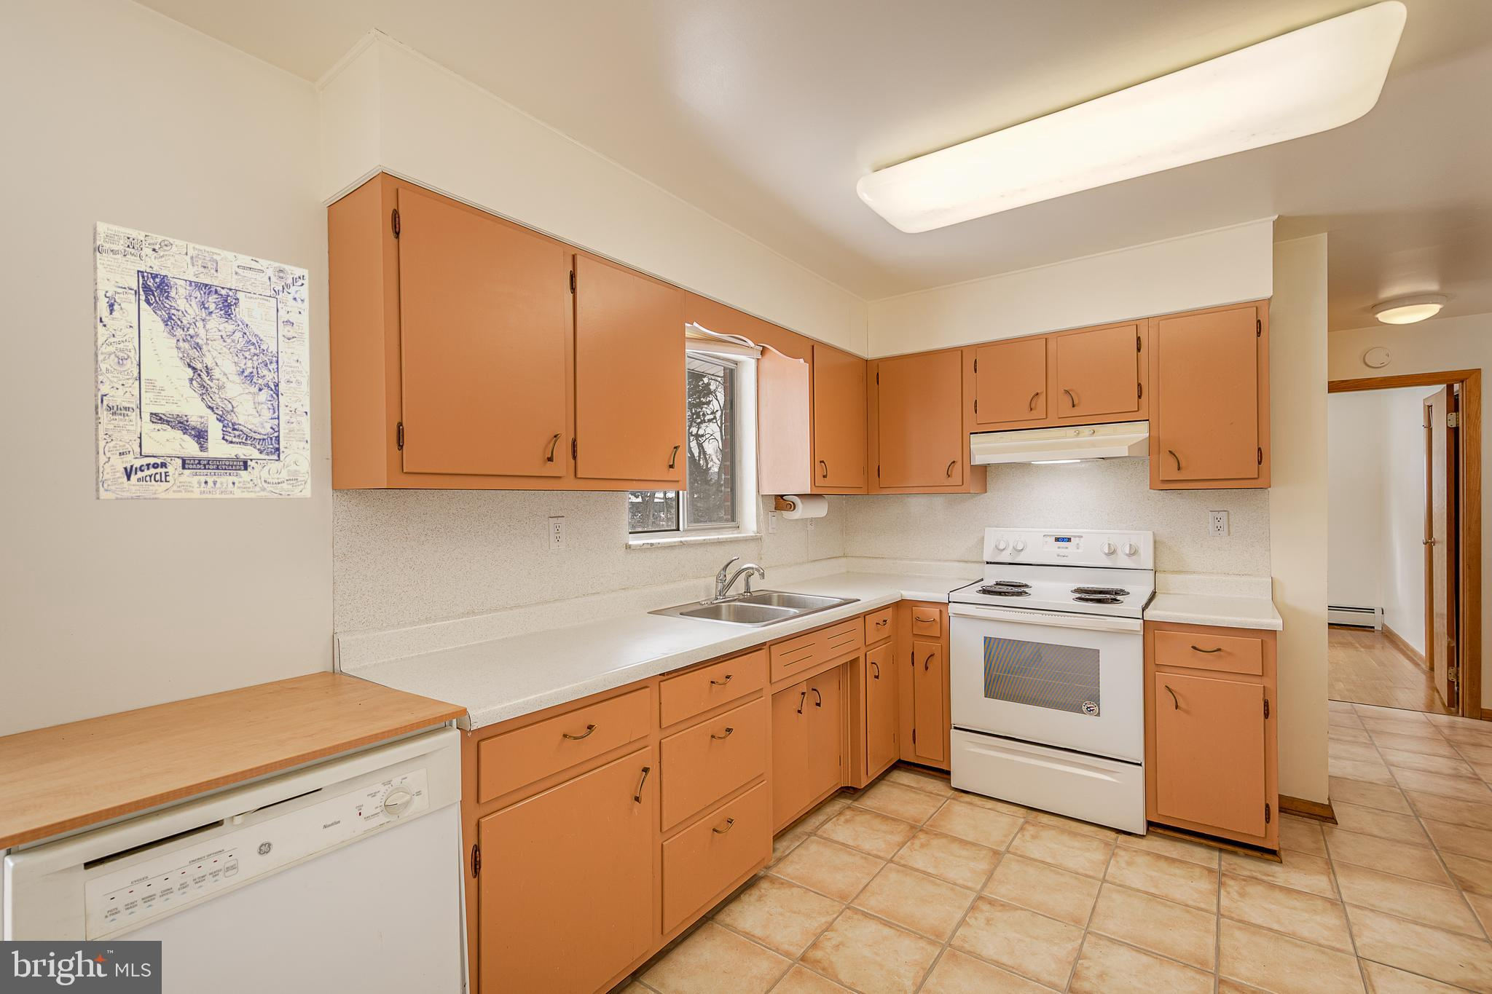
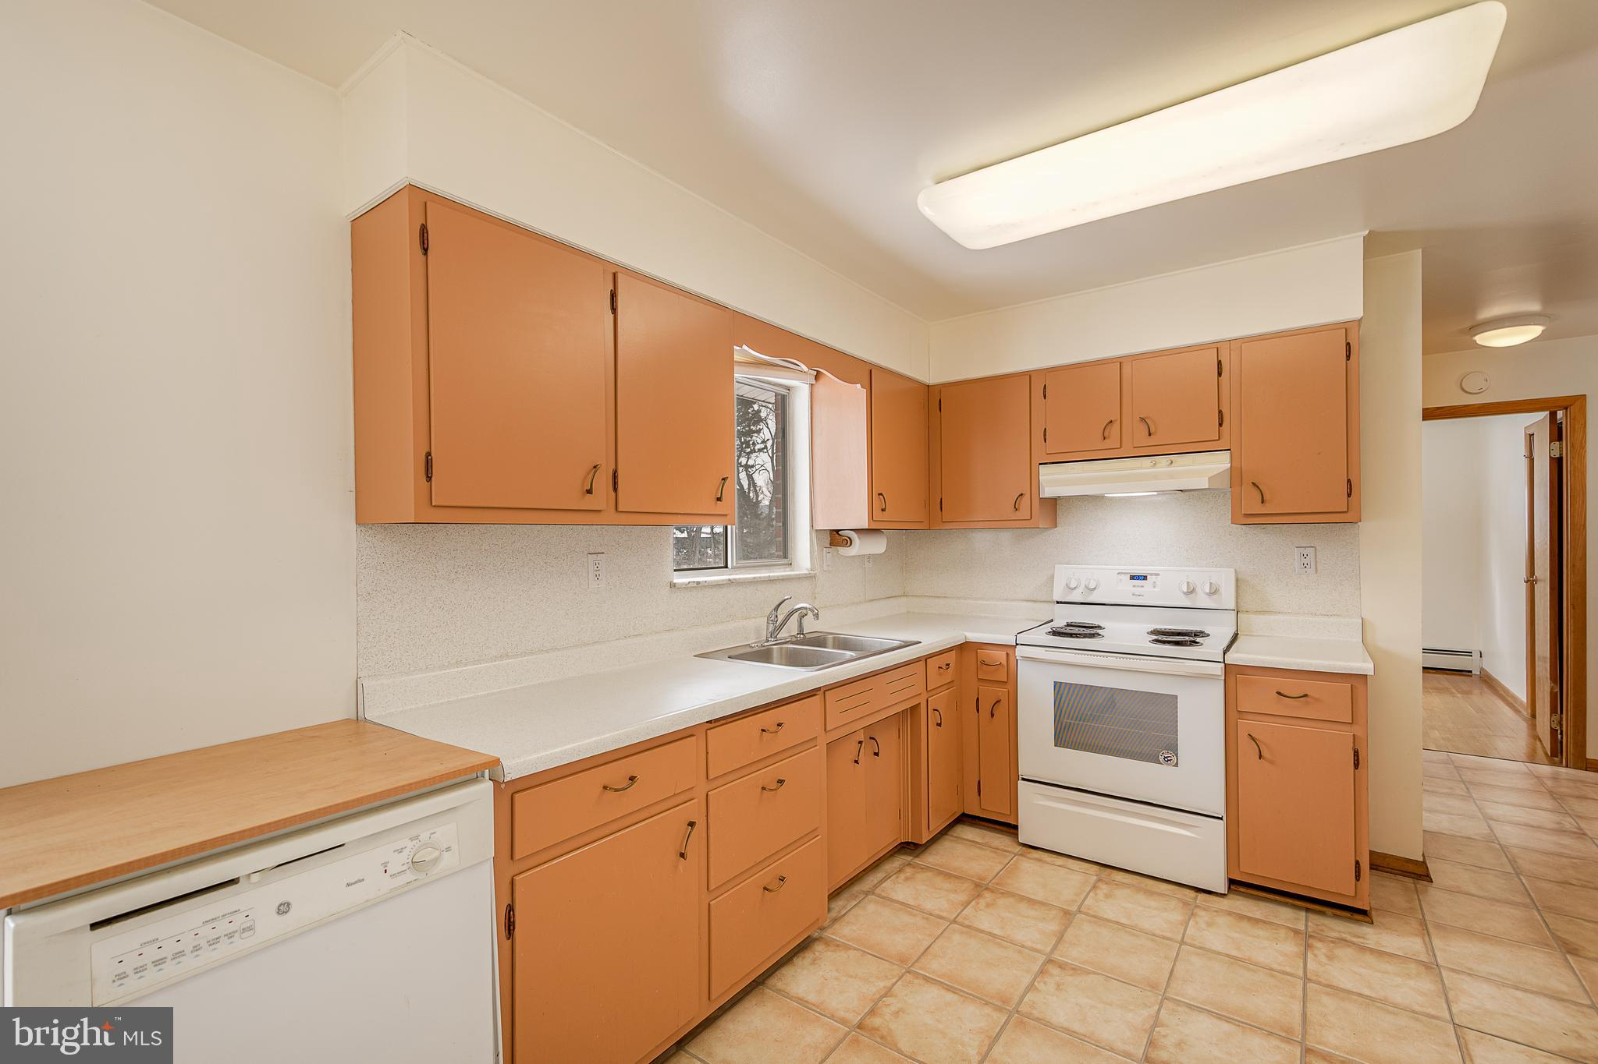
- wall art (211, 374)
